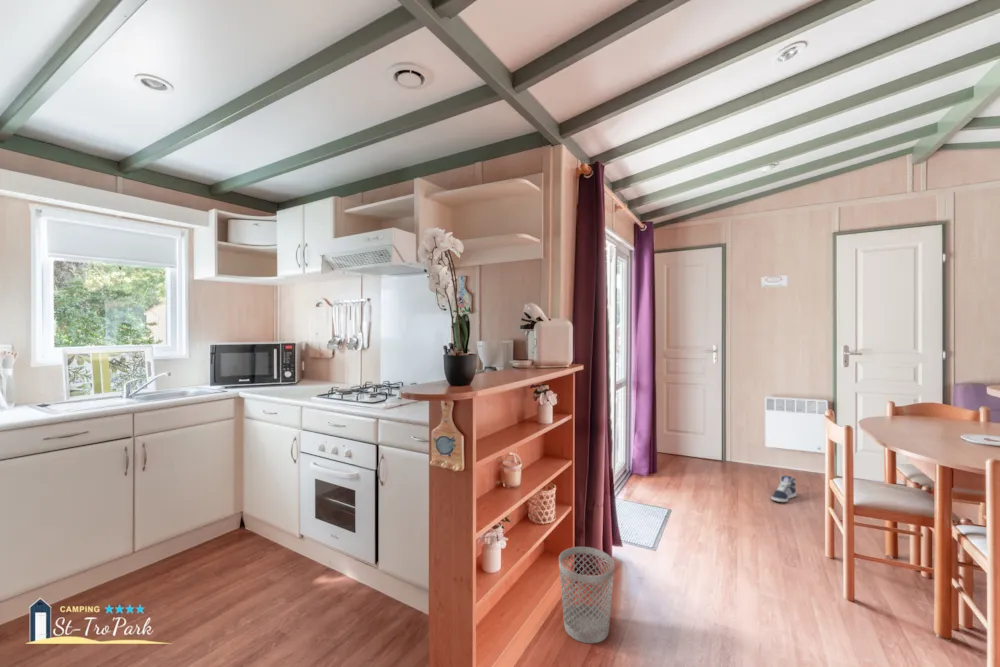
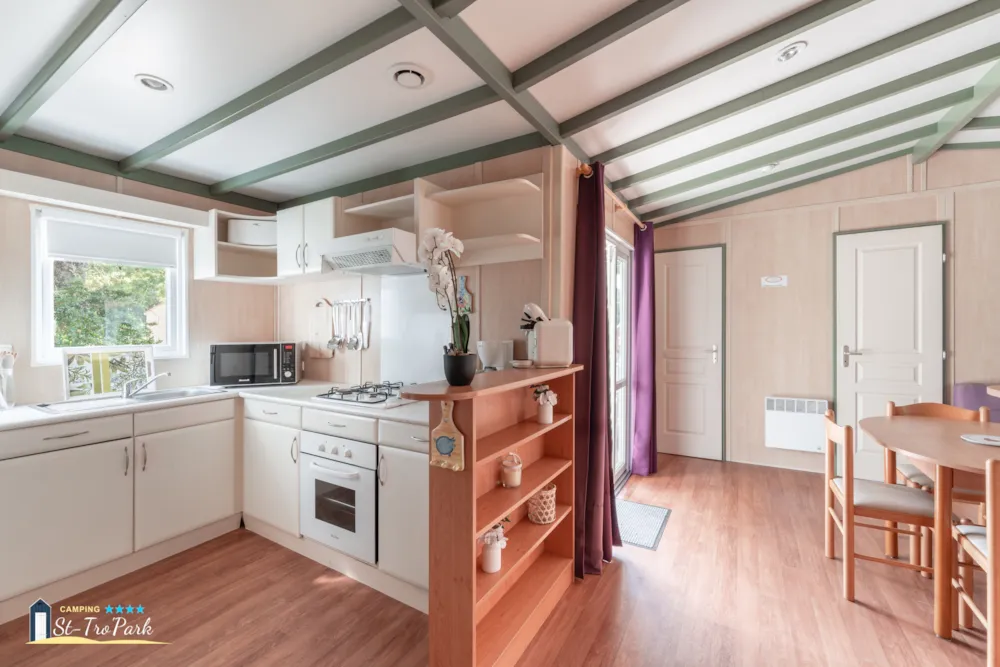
- sneaker (783, 487)
- wastebasket (586, 594)
